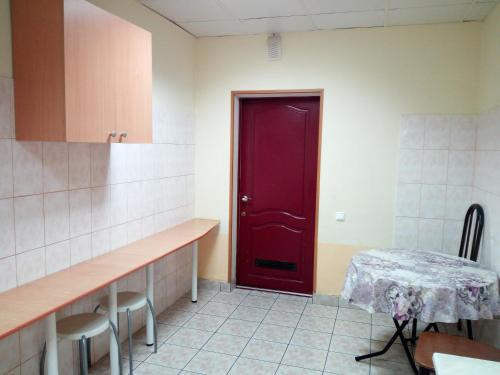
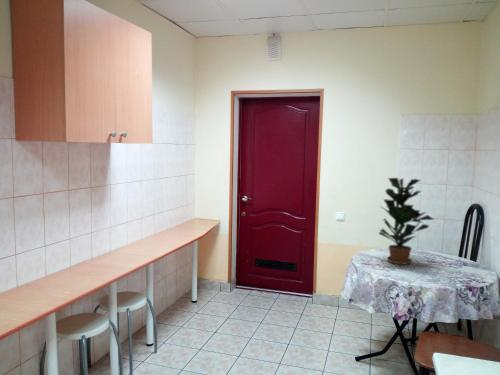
+ potted plant (406, 220)
